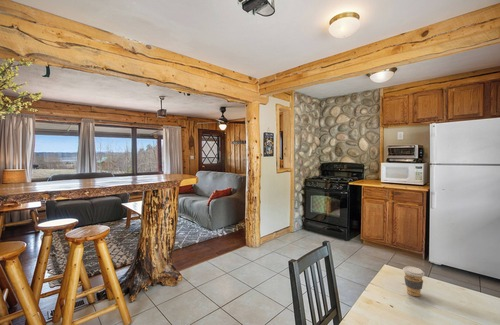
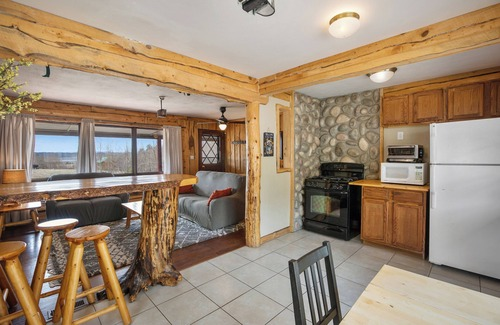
- coffee cup (413, 281)
